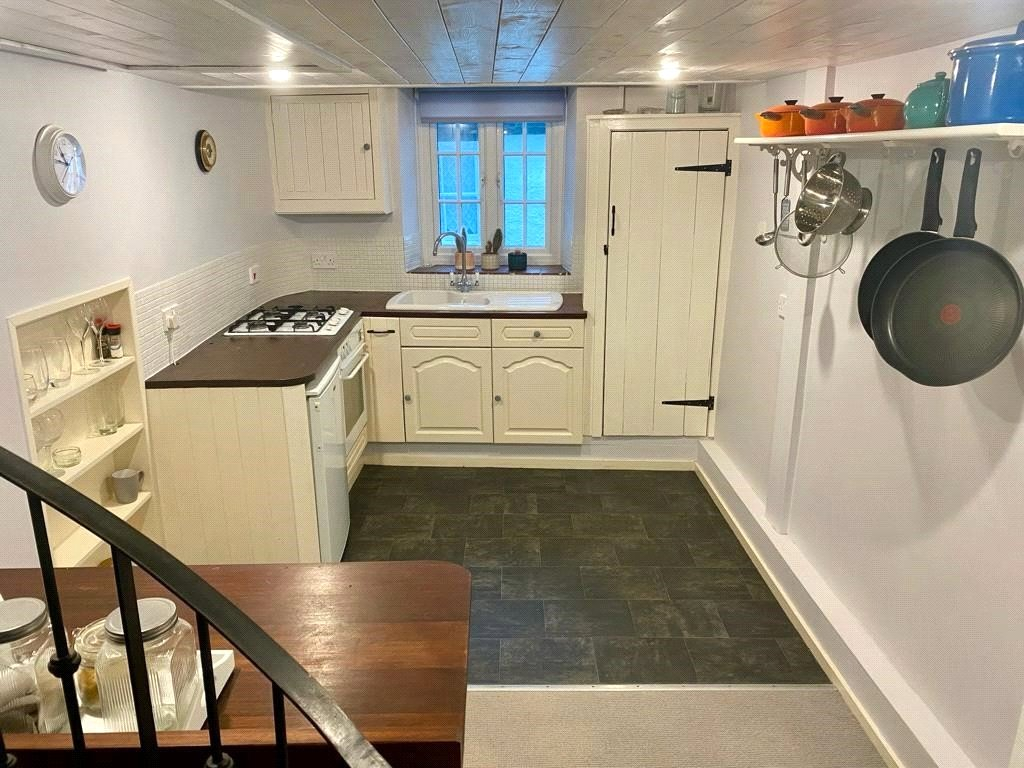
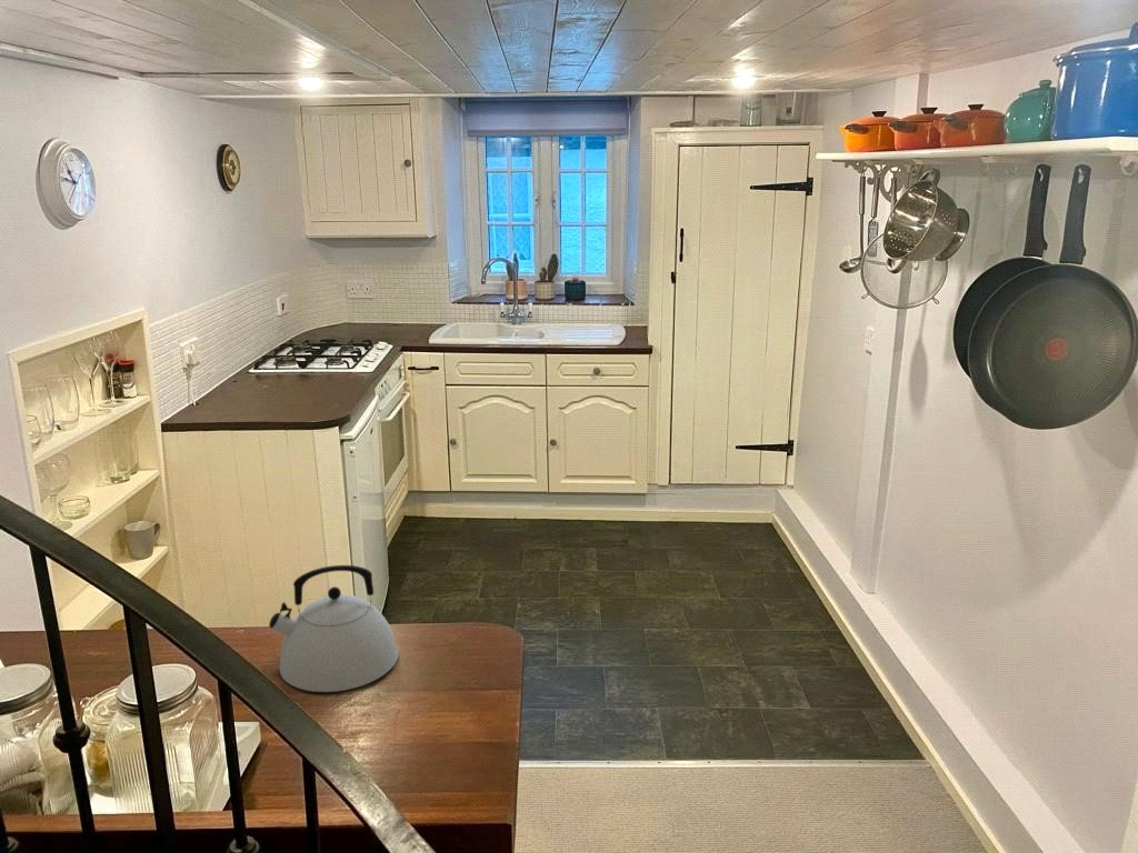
+ kettle (332, 614)
